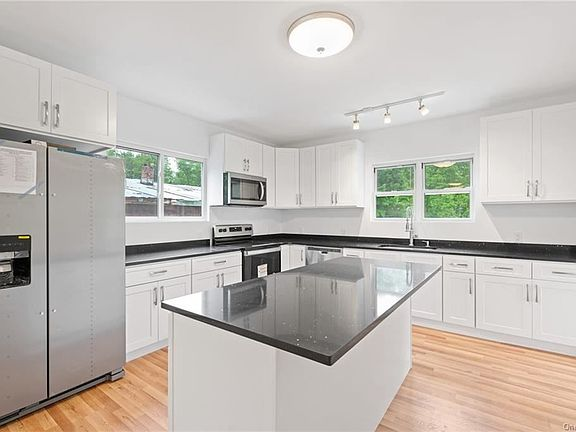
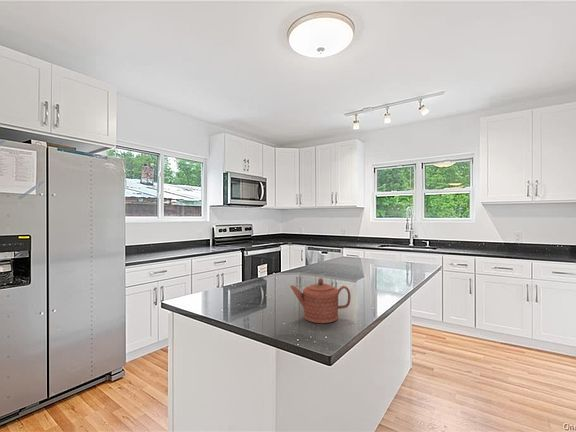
+ teapot (320, 297)
